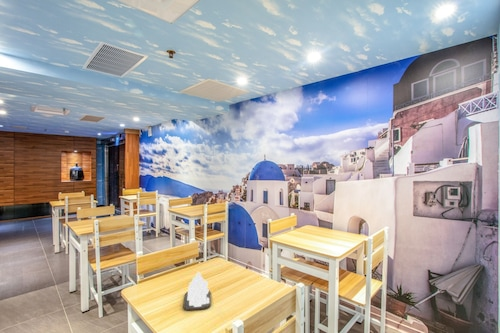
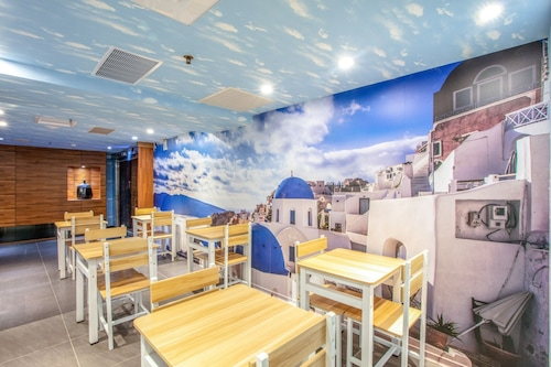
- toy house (197, 288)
